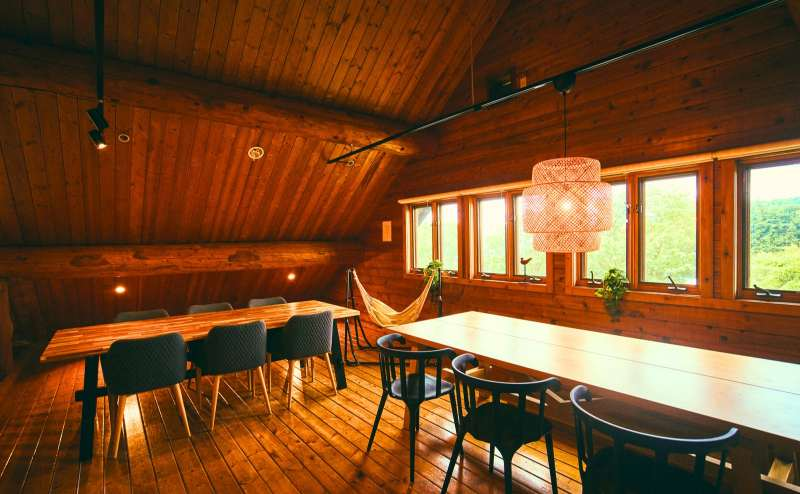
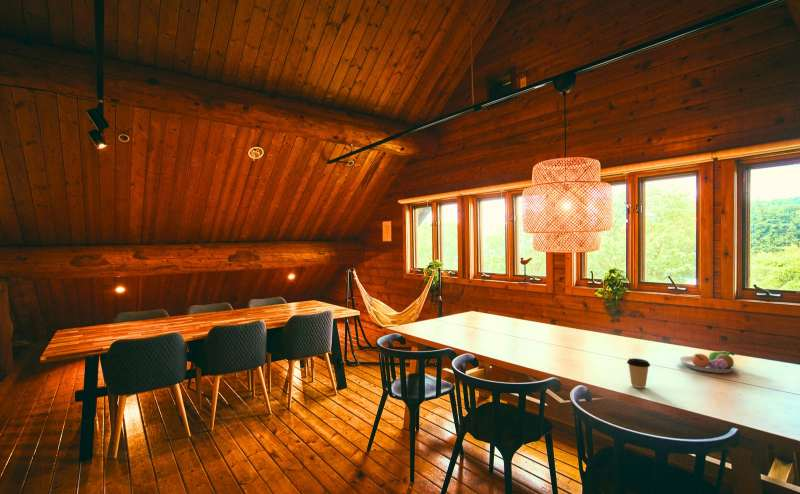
+ fruit bowl (709, 358)
+ coffee cup (638, 372)
